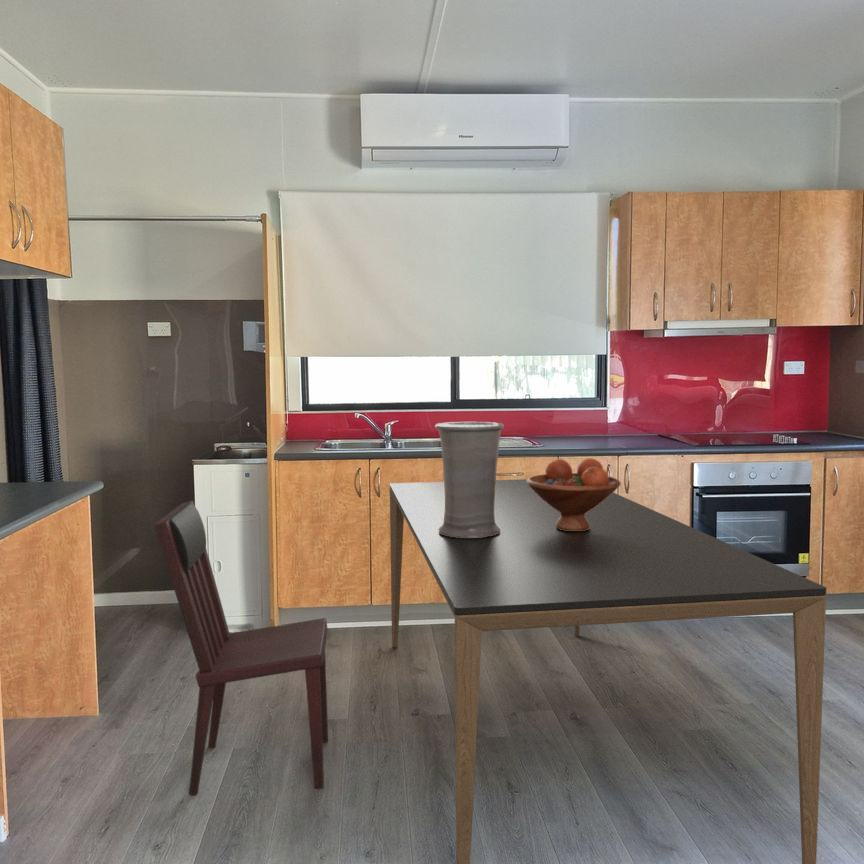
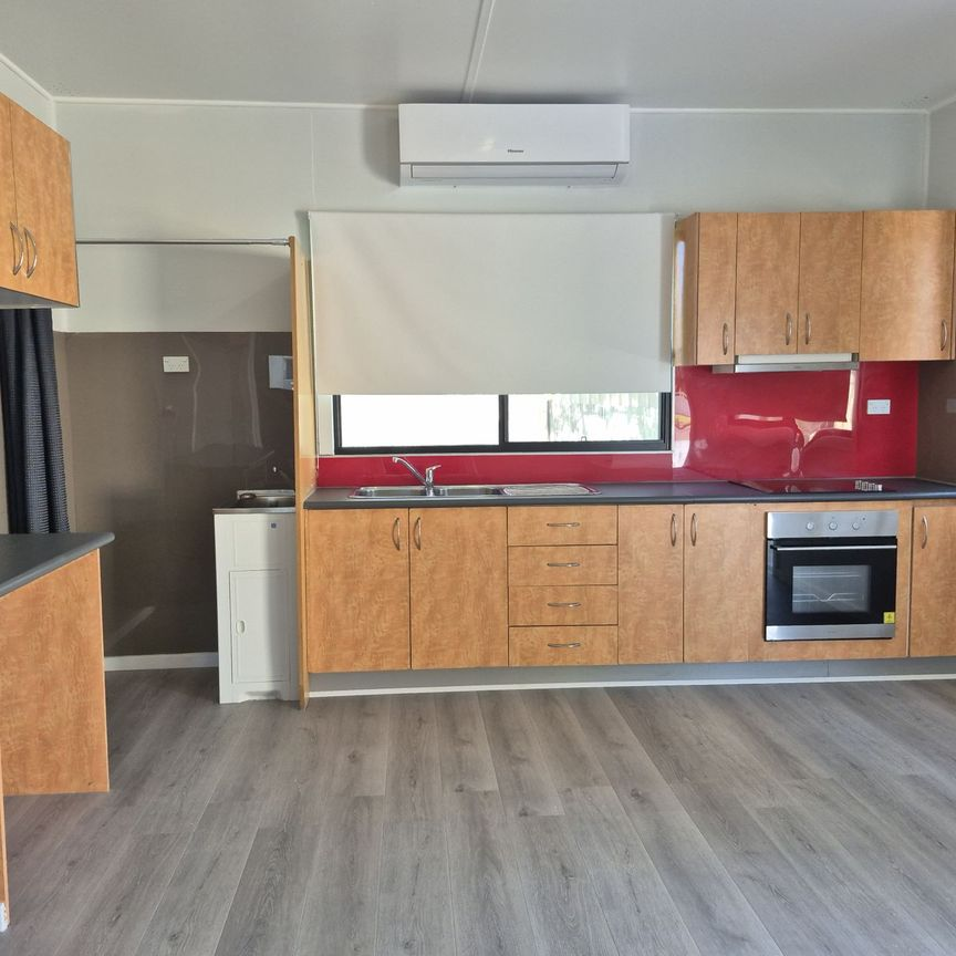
- dining table (539, 626)
- fruit bowl (572, 494)
- dining chair (250, 638)
- vase (469, 477)
